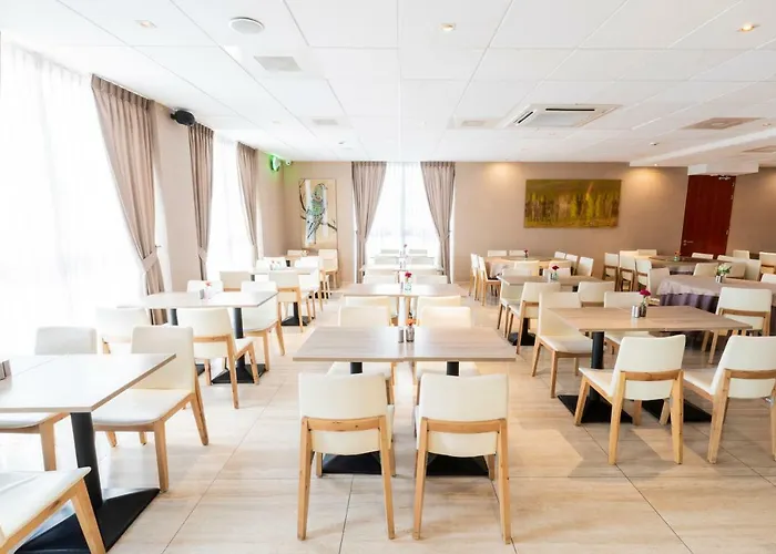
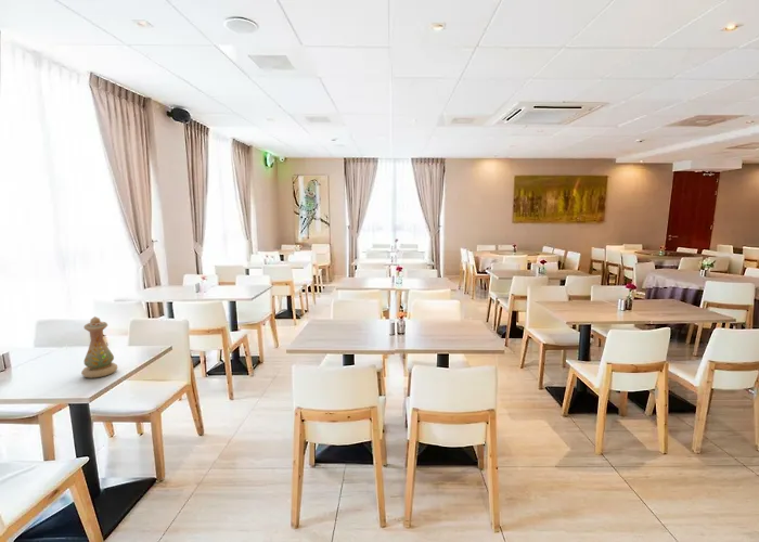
+ vase (98, 345)
